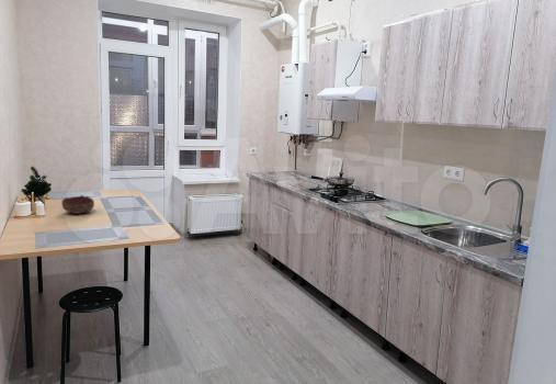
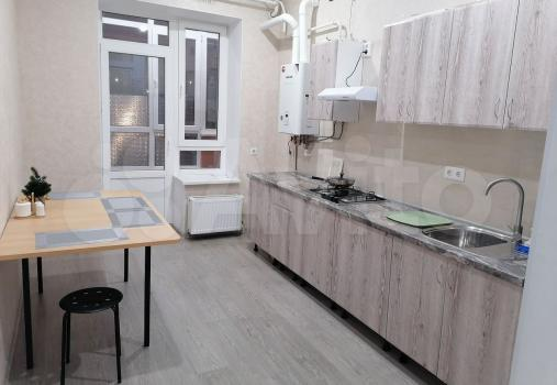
- decorative bowl (78, 204)
